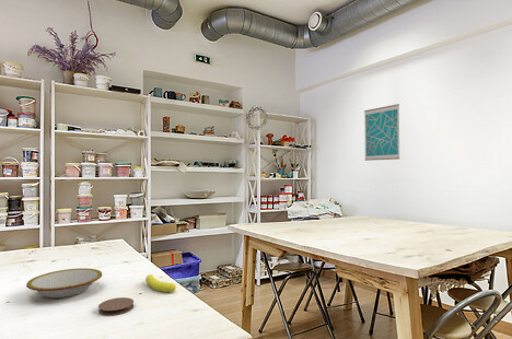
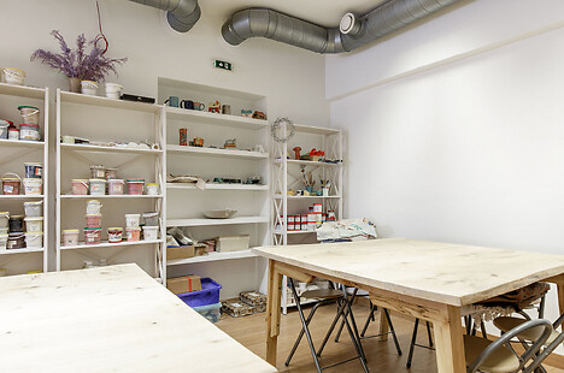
- banana (158, 282)
- bowl (66, 284)
- wall art (381, 133)
- coaster (116, 305)
